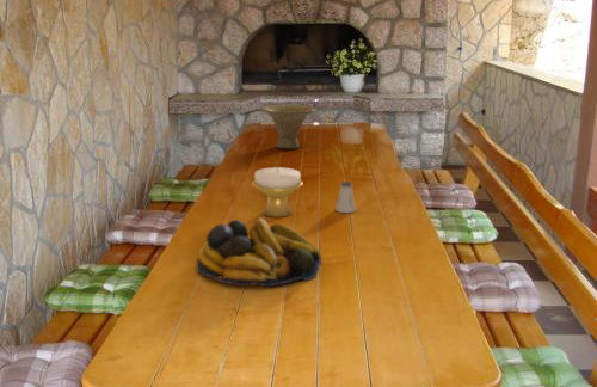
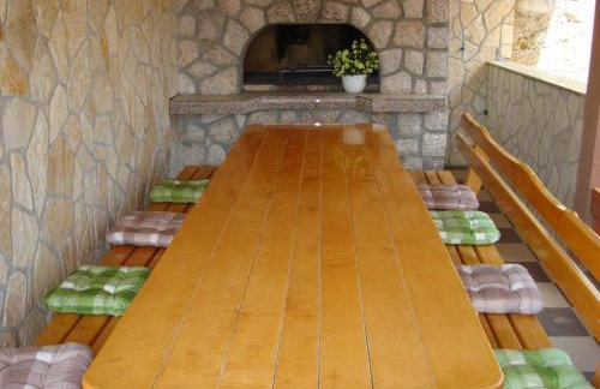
- candle holder (277, 190)
- saltshaker (345, 196)
- bowl (288, 127)
- fruit bowl (258, 244)
